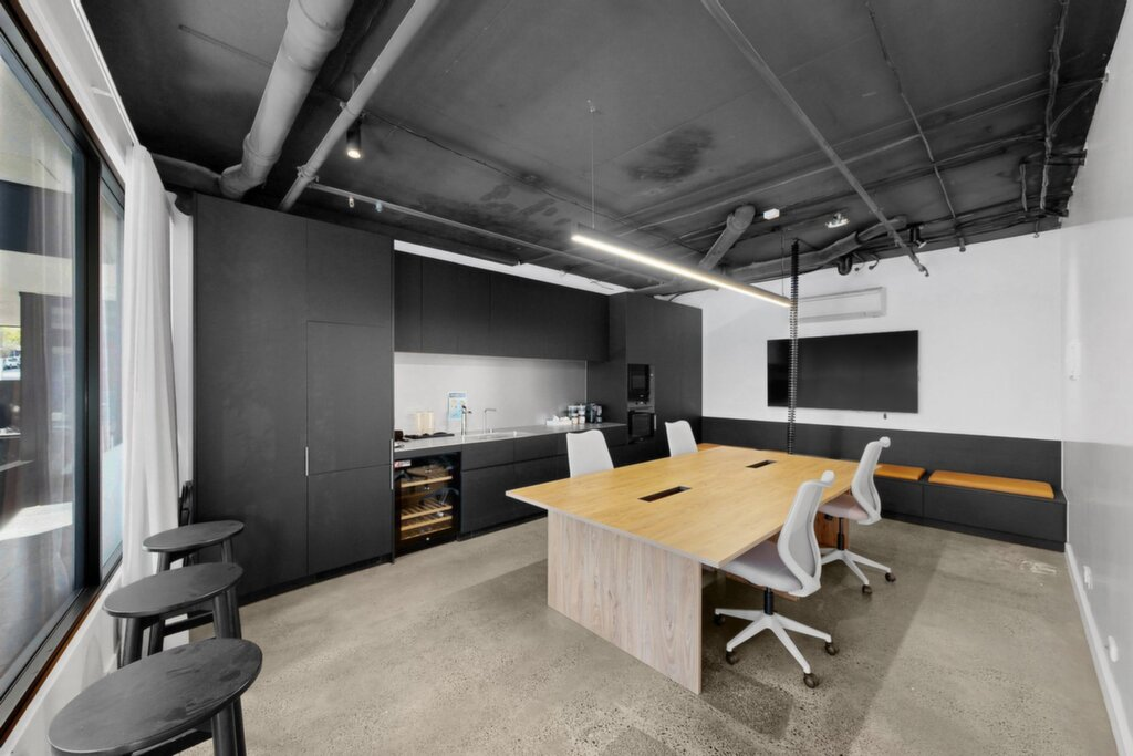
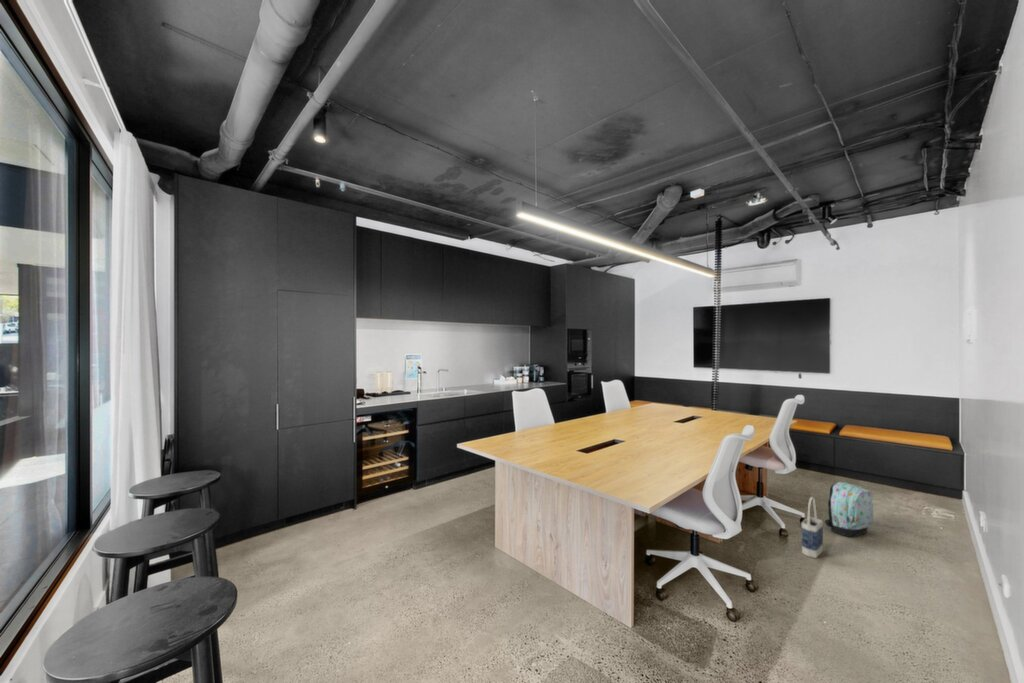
+ bag (812, 524)
+ backpack (850, 507)
